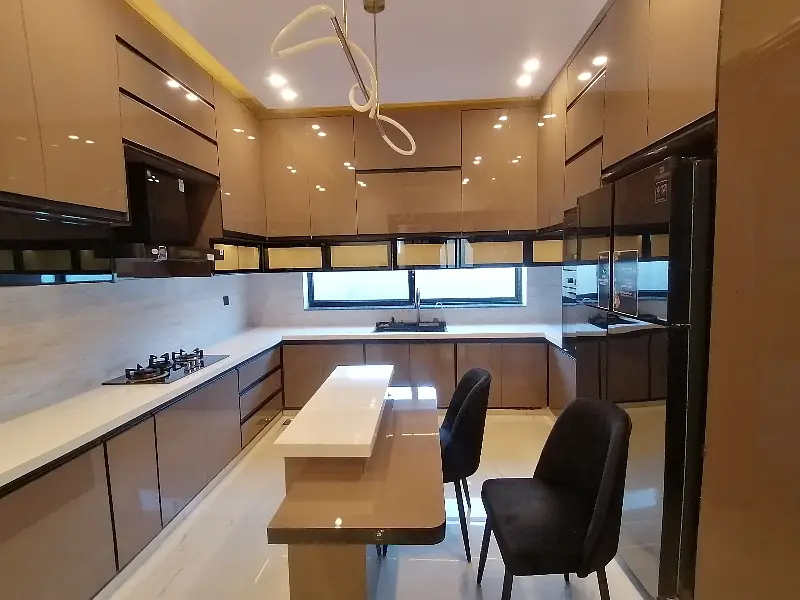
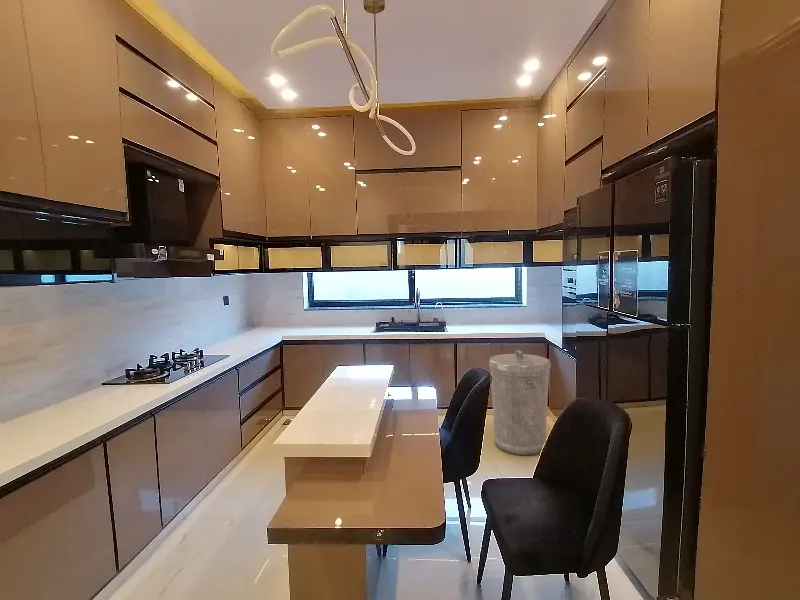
+ trash can (519, 398)
